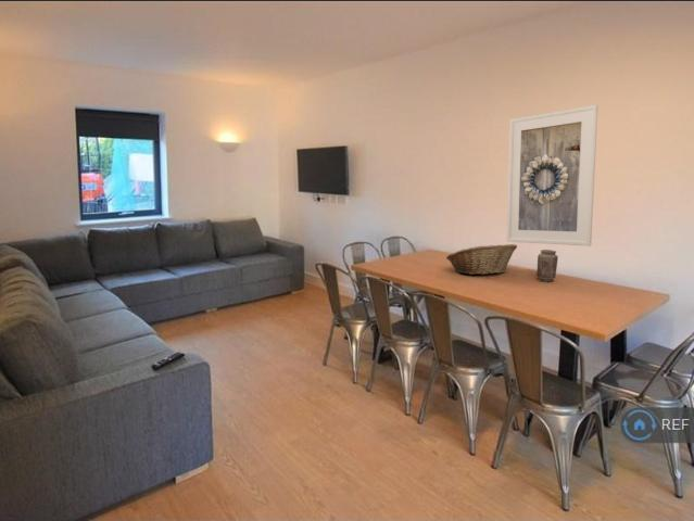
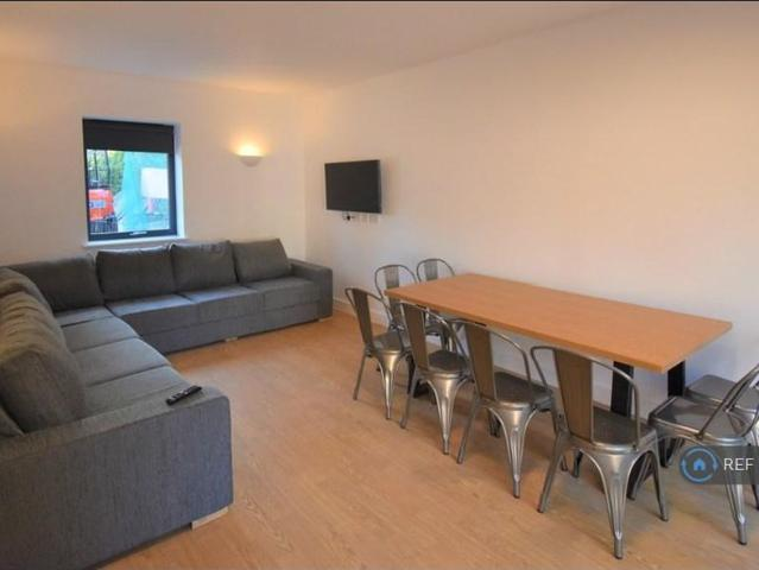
- fruit basket (481, 257)
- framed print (547, 179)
- vase (547, 265)
